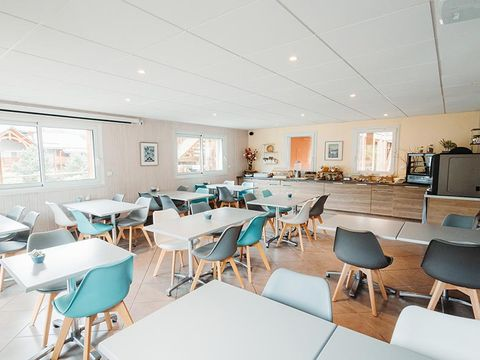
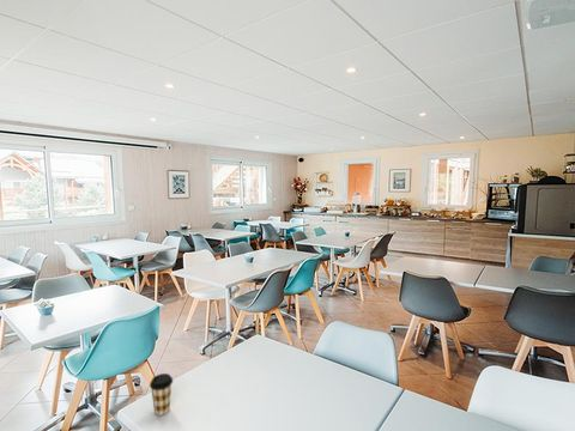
+ coffee cup (162, 394)
